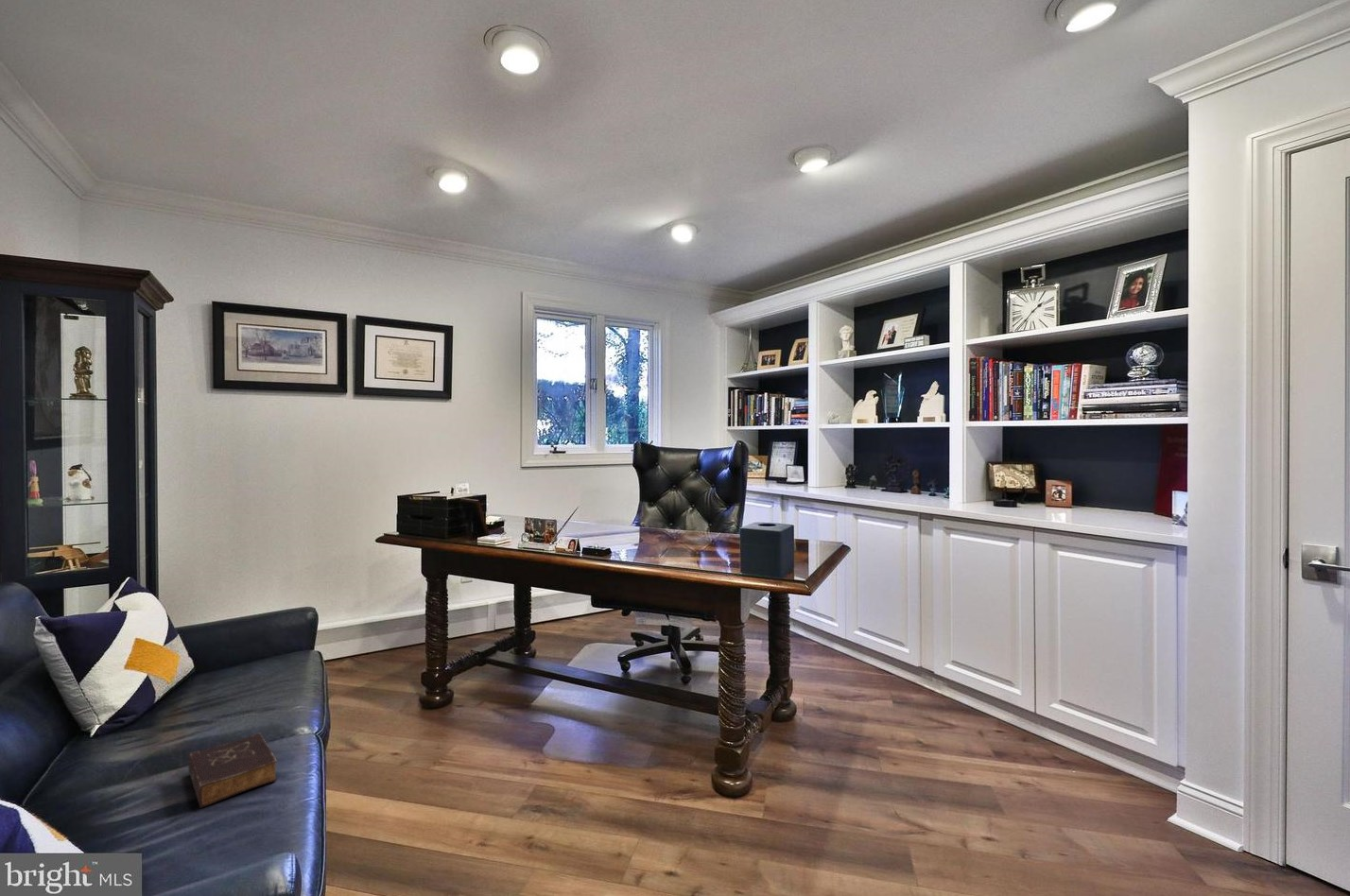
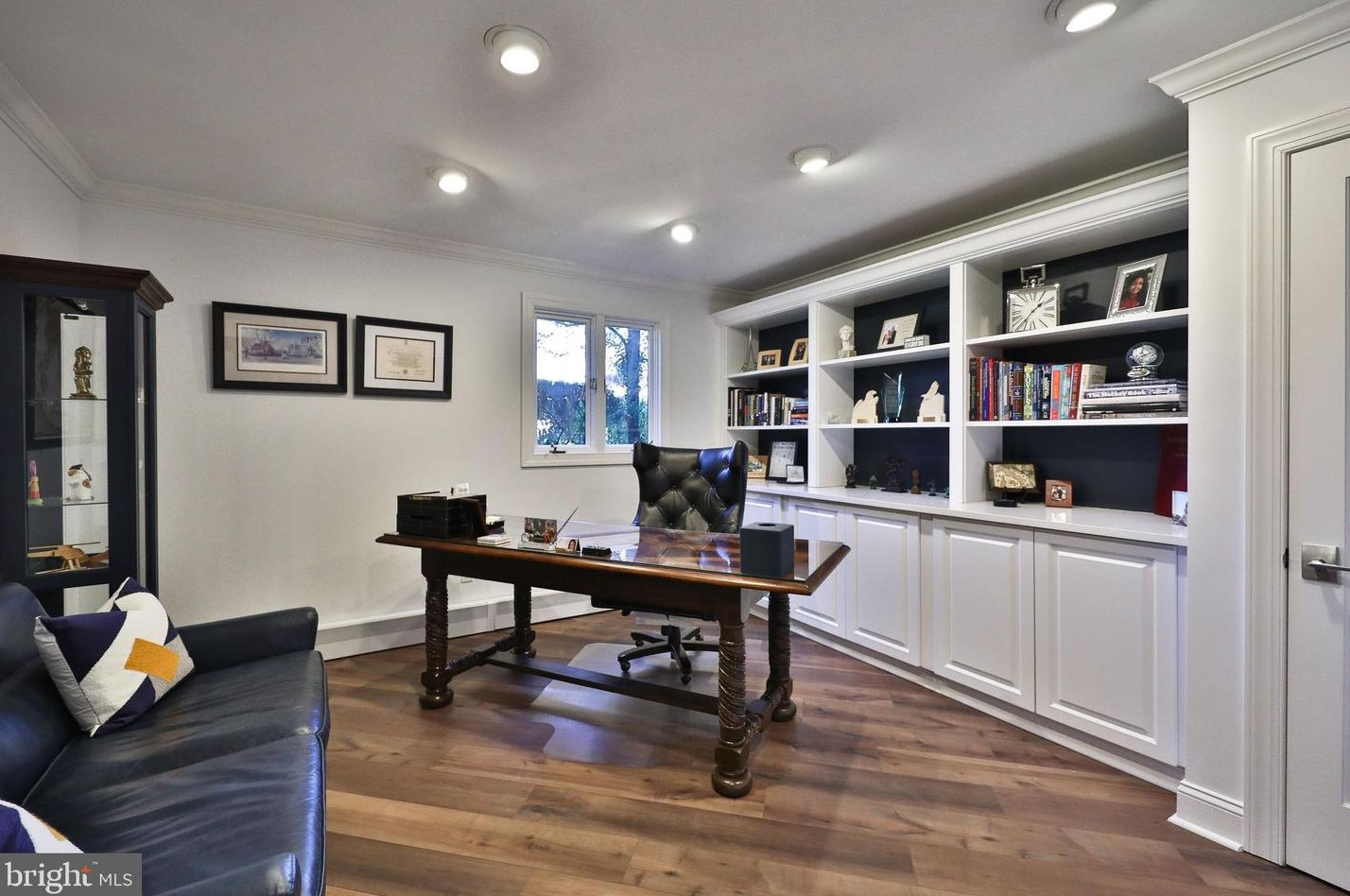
- book (232, 767)
